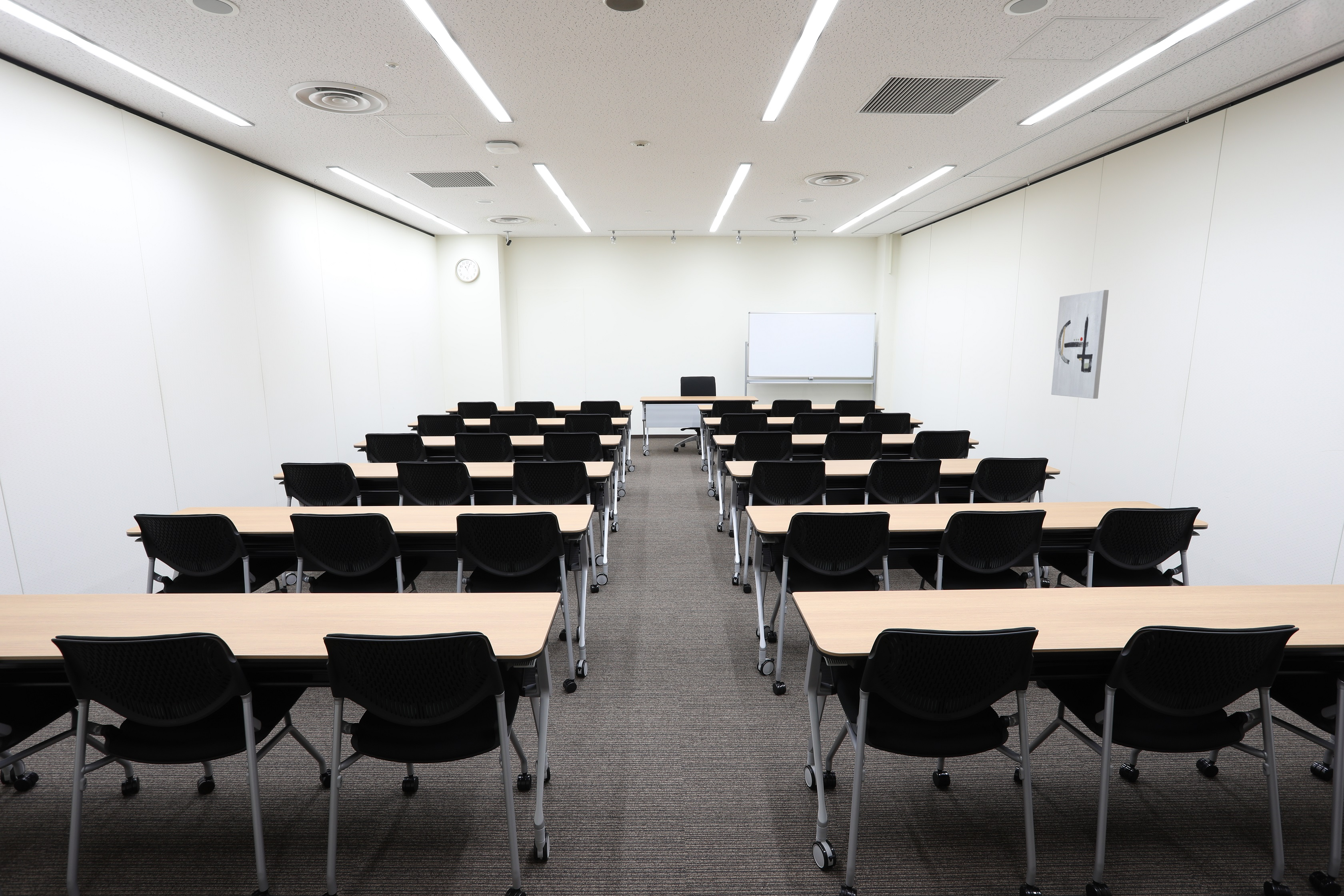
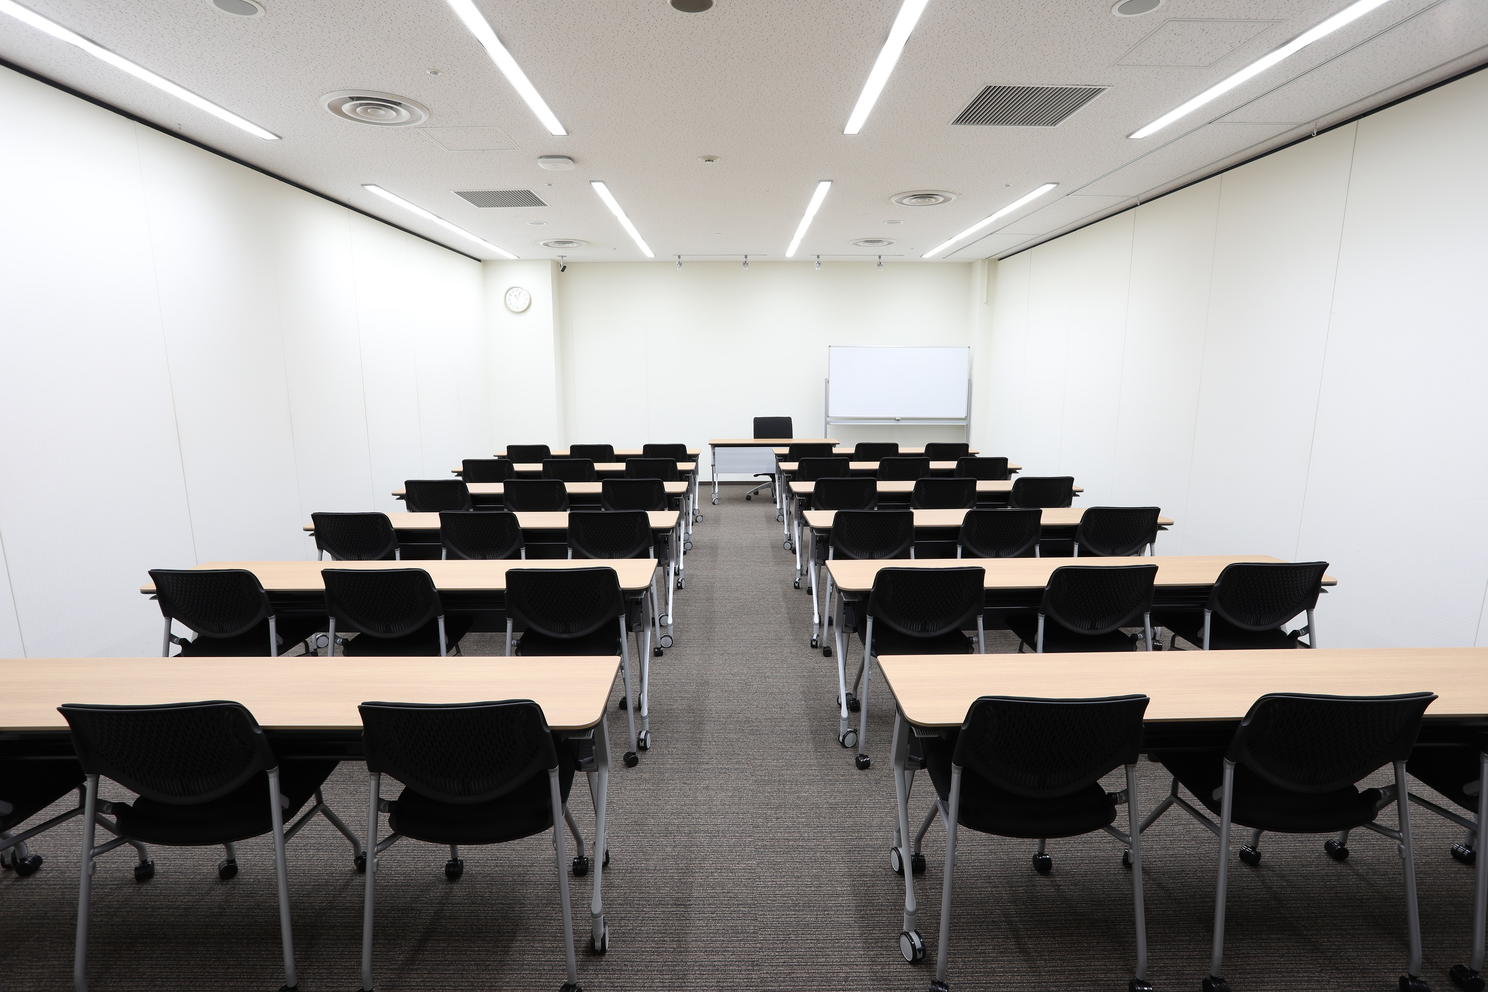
- wall art (1078, 346)
